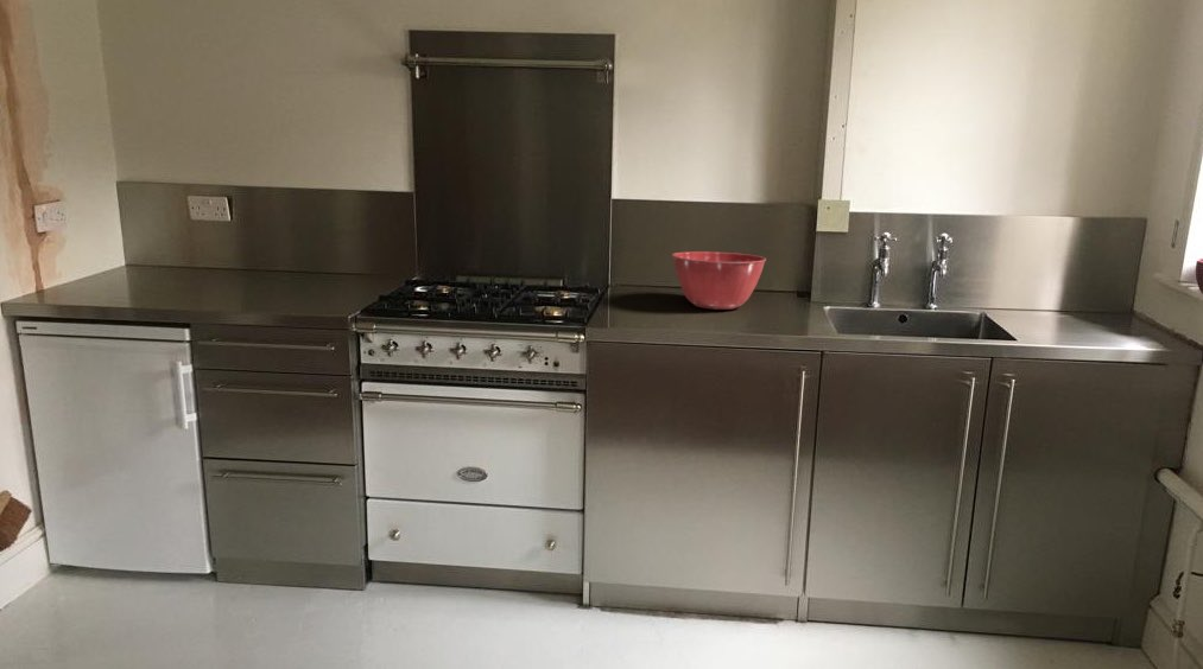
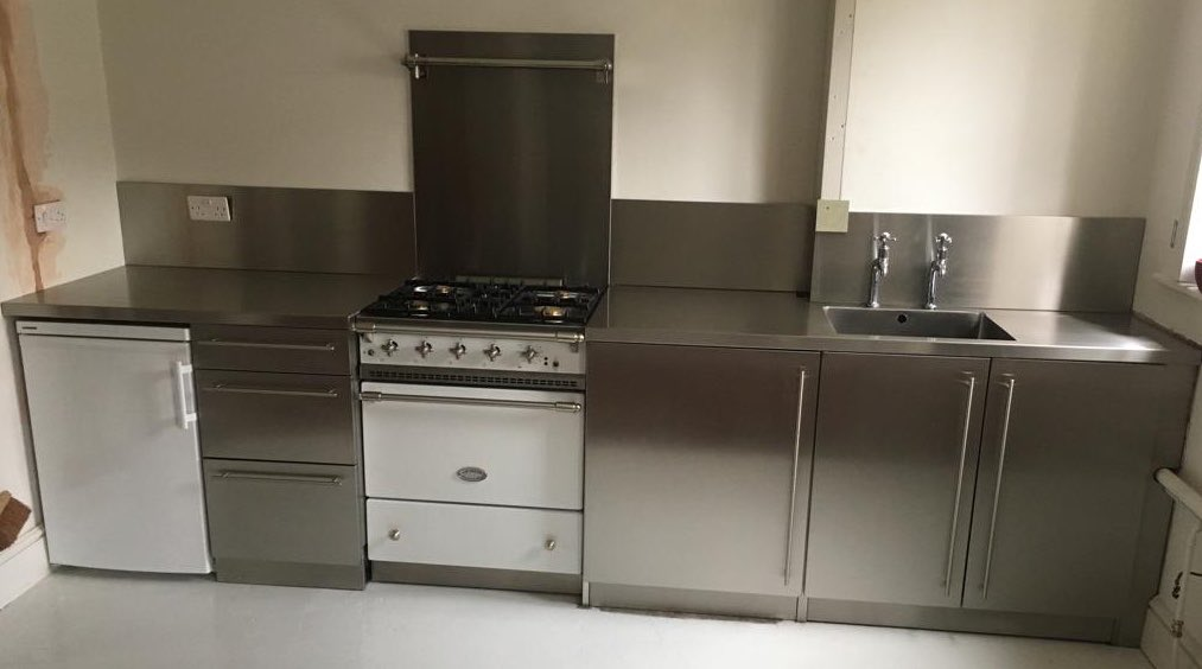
- mixing bowl (717, 280)
